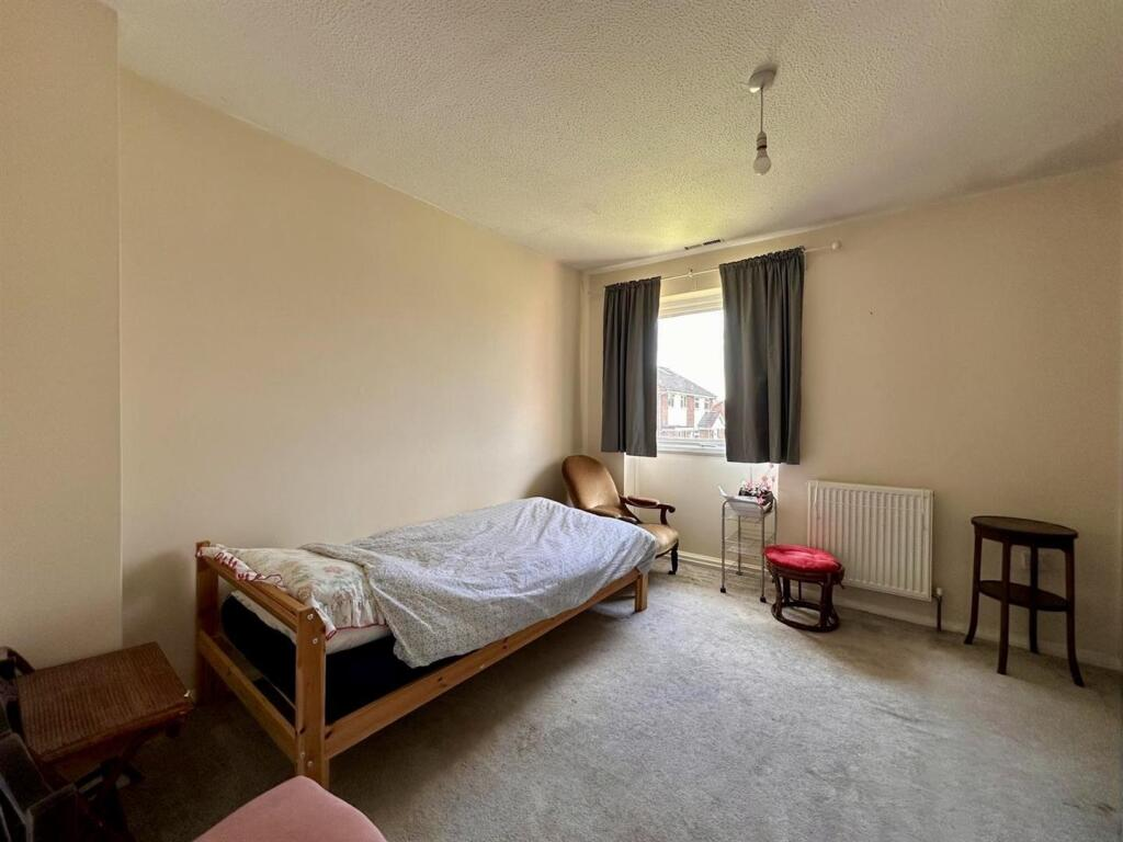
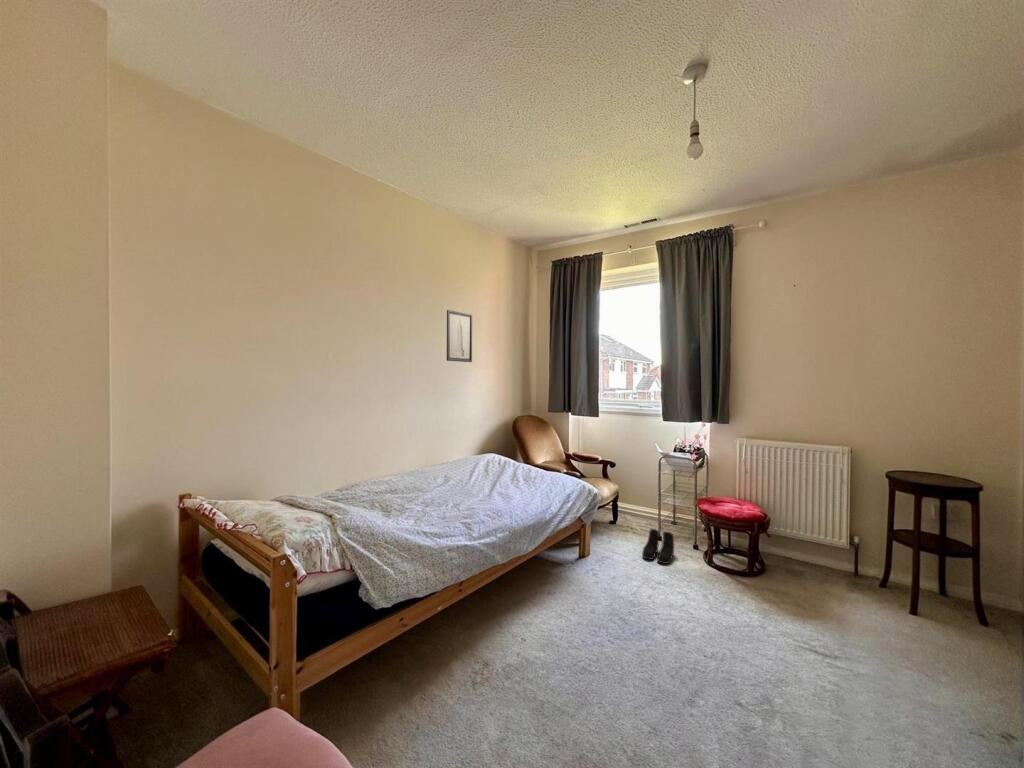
+ boots (658, 544)
+ wall art (459, 337)
